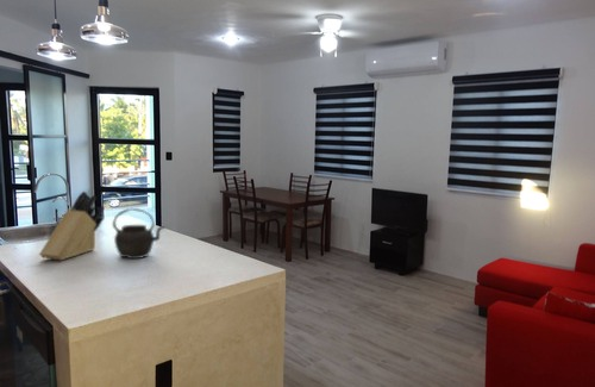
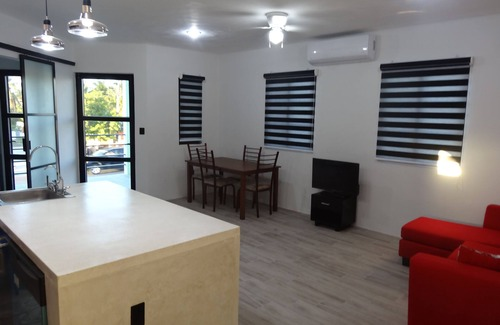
- knife block (74, 223)
- kettle (139, 231)
